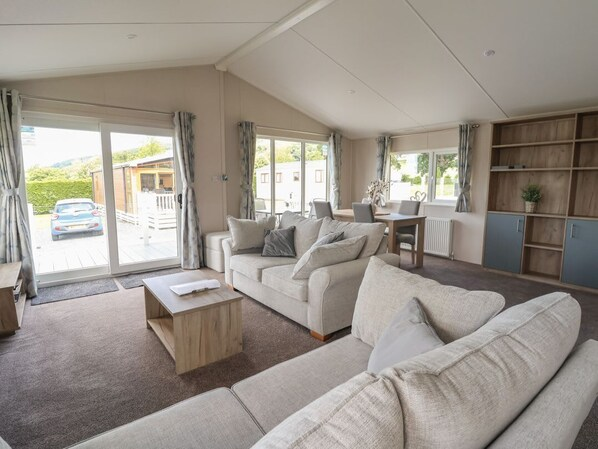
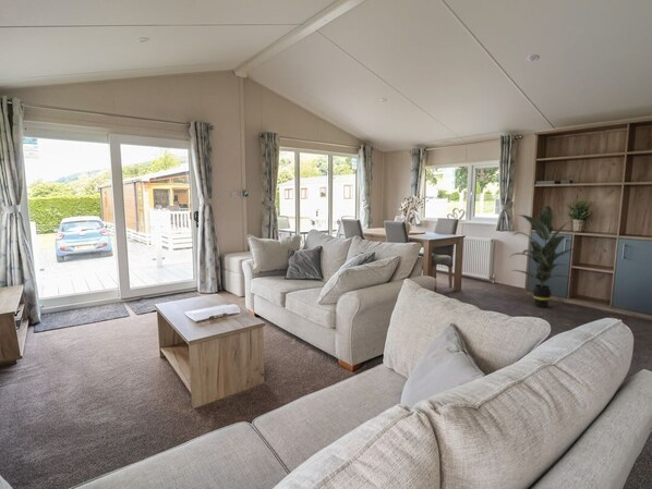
+ indoor plant (541, 256)
